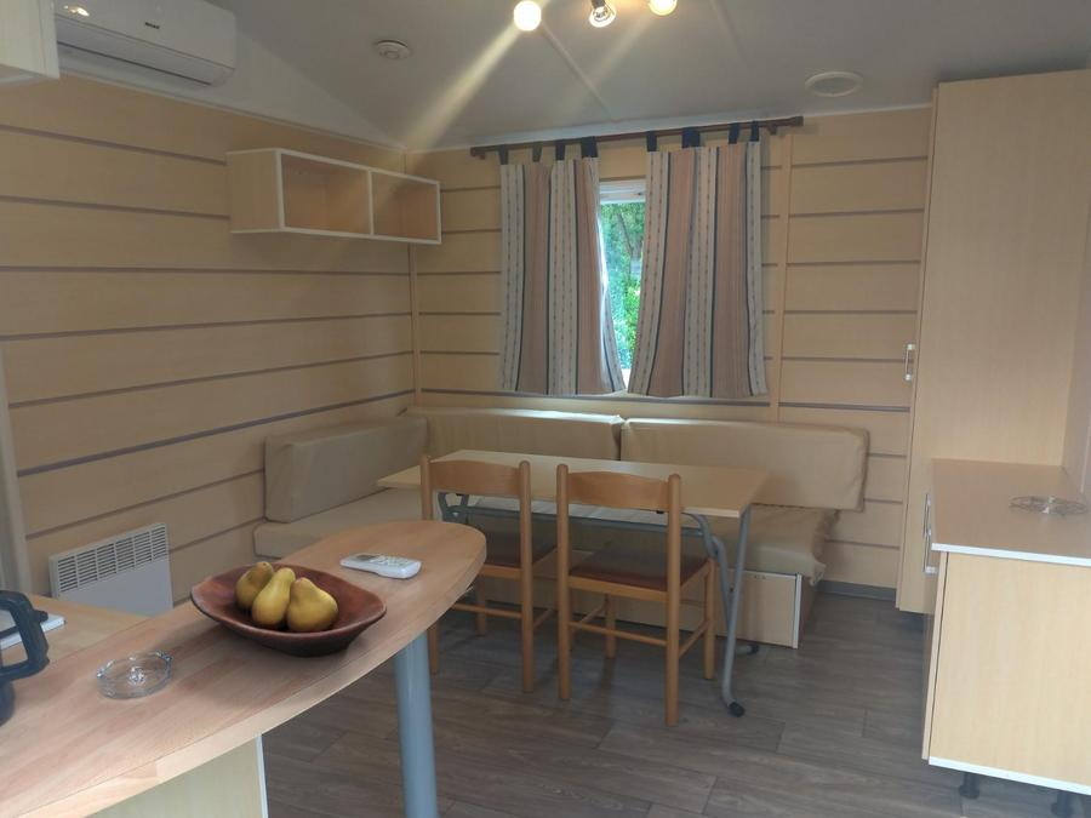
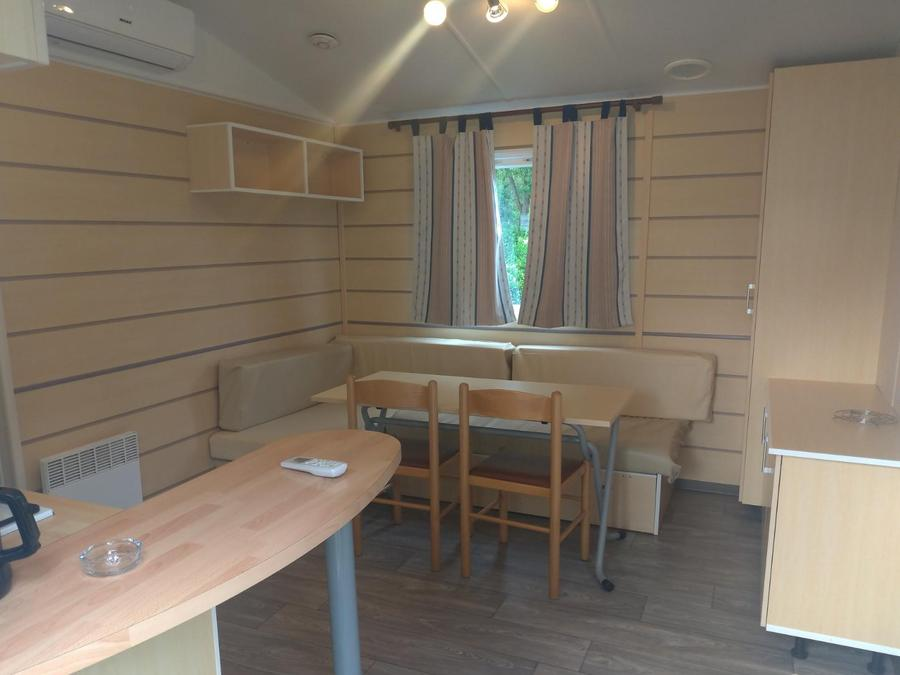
- fruit bowl (286, 599)
